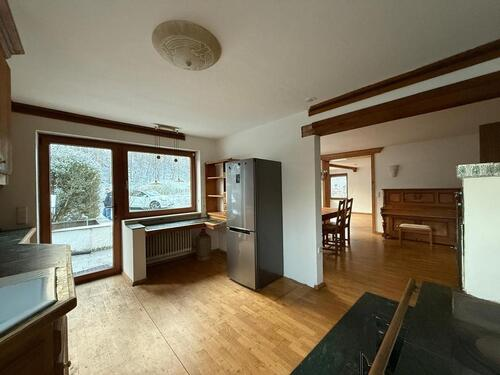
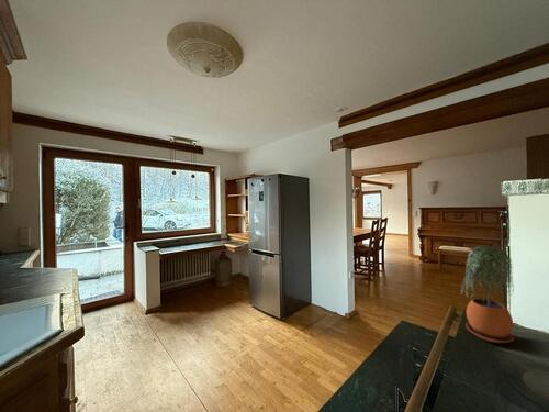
+ potted plant (484, 291)
